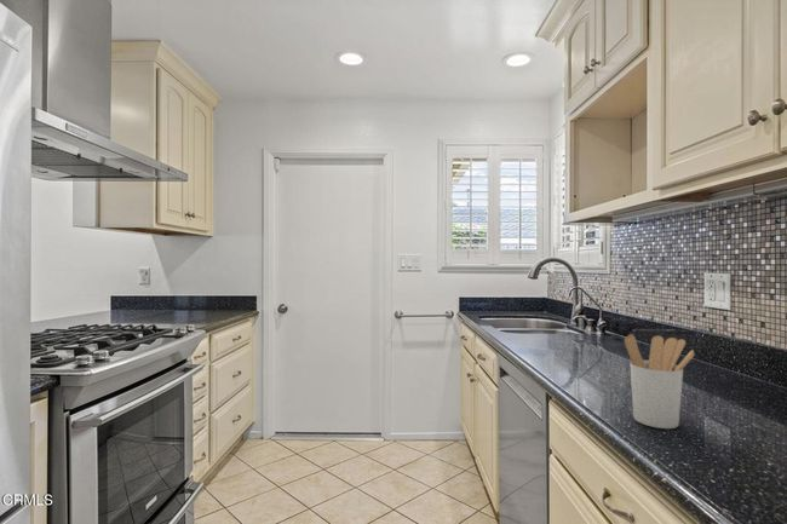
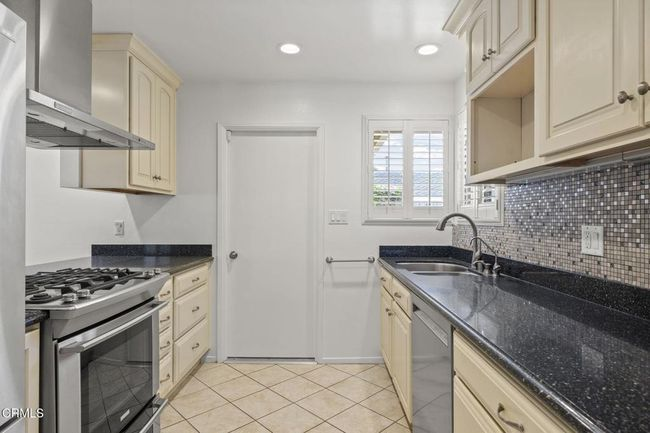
- utensil holder (659, 378)
